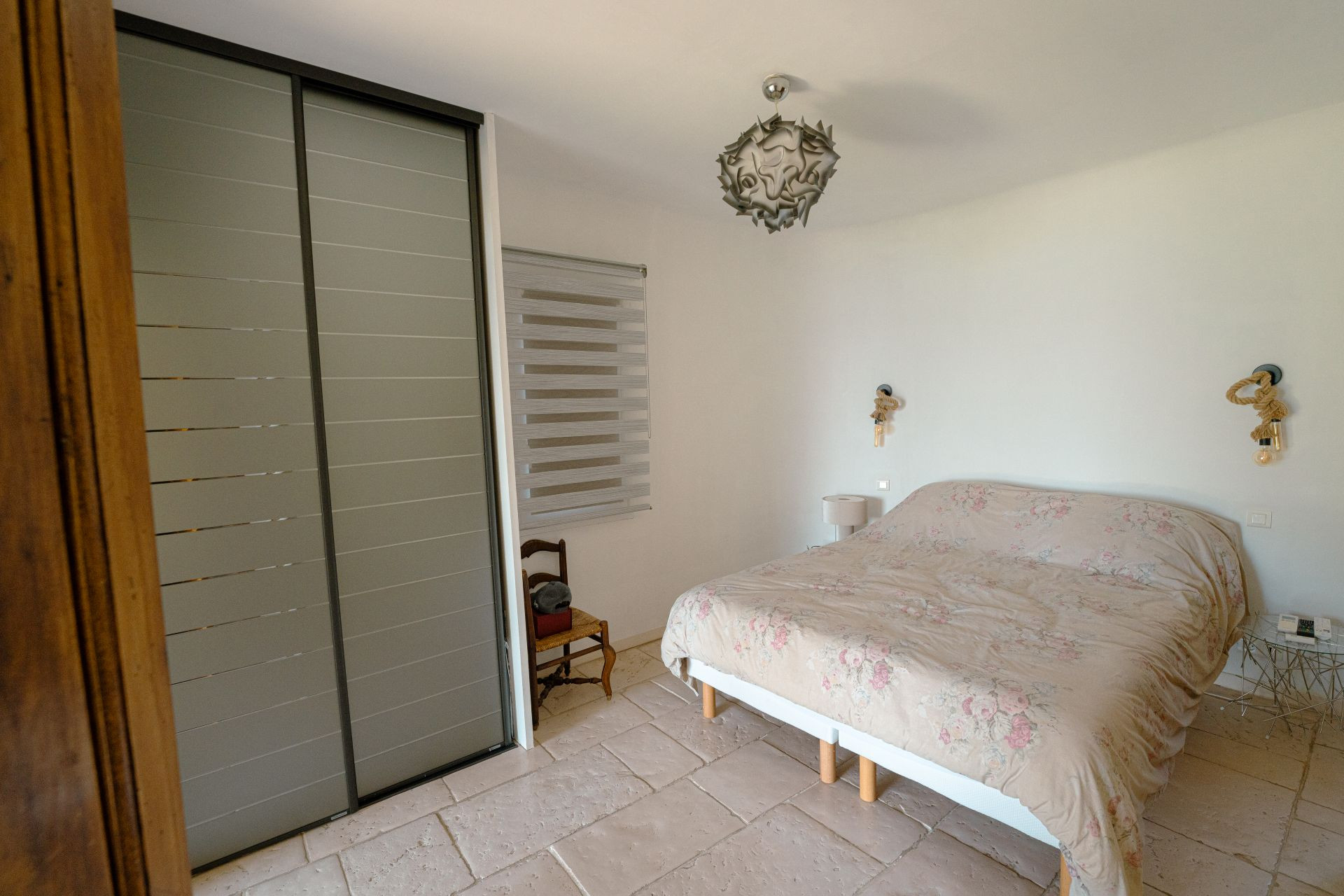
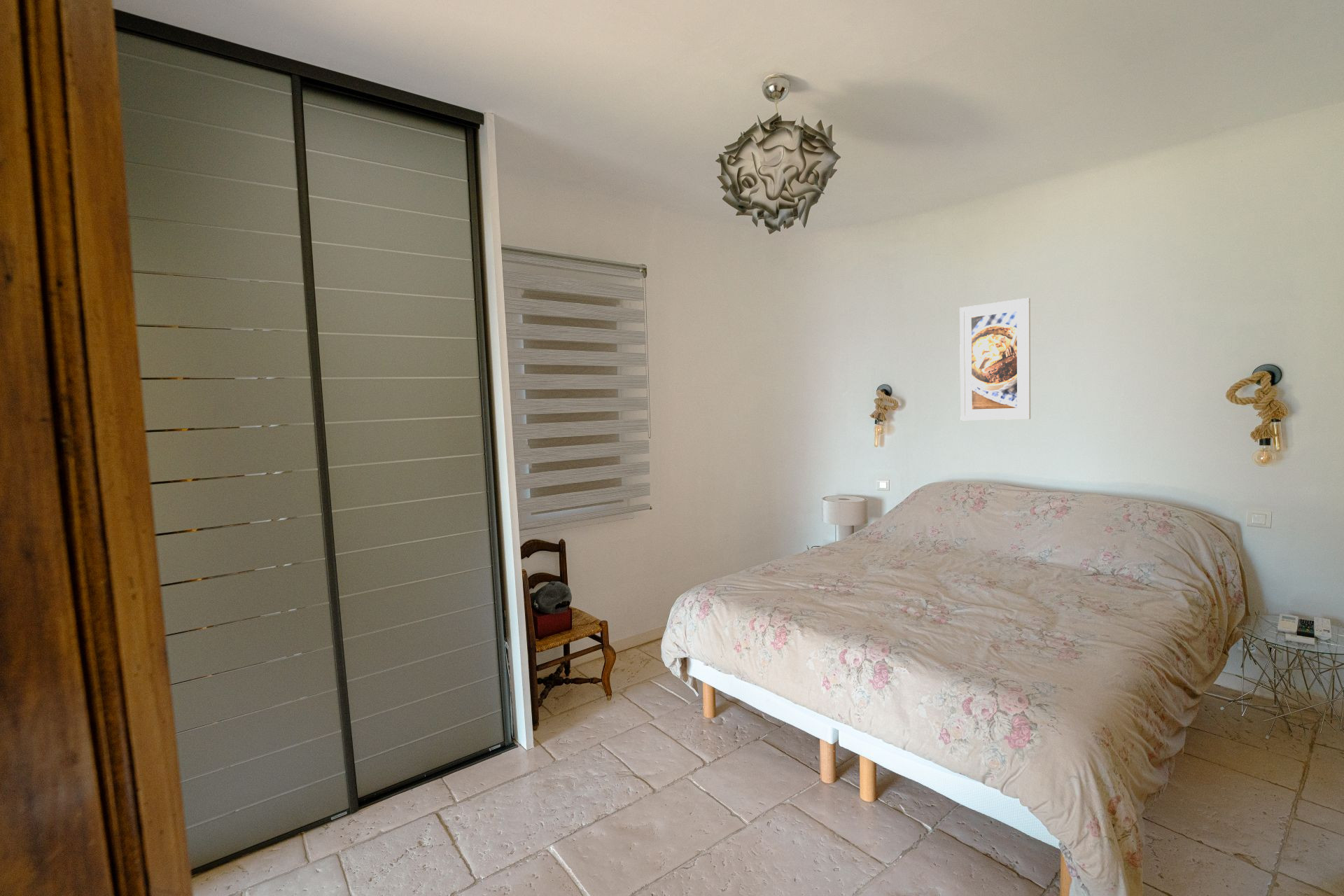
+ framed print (994, 361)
